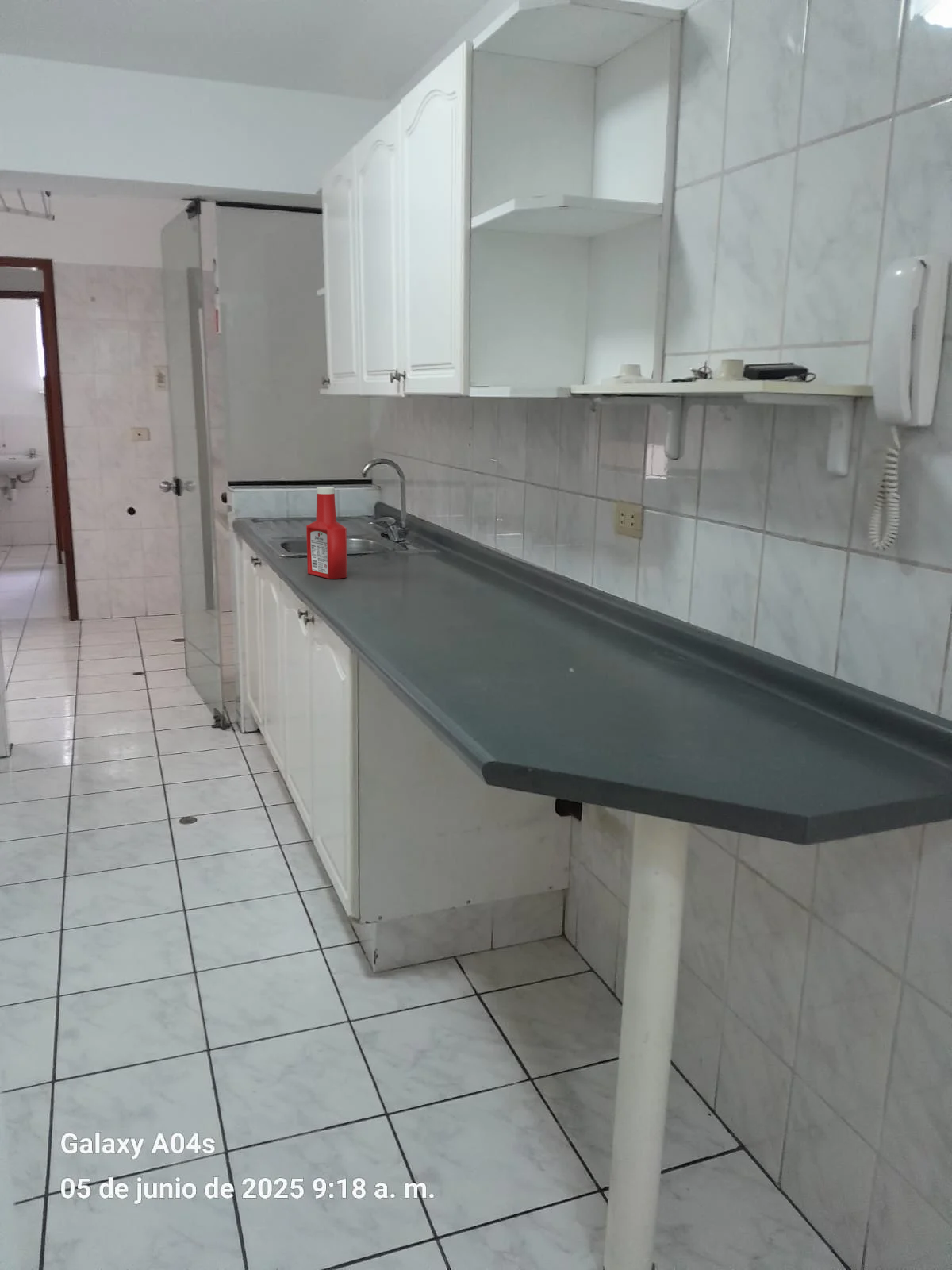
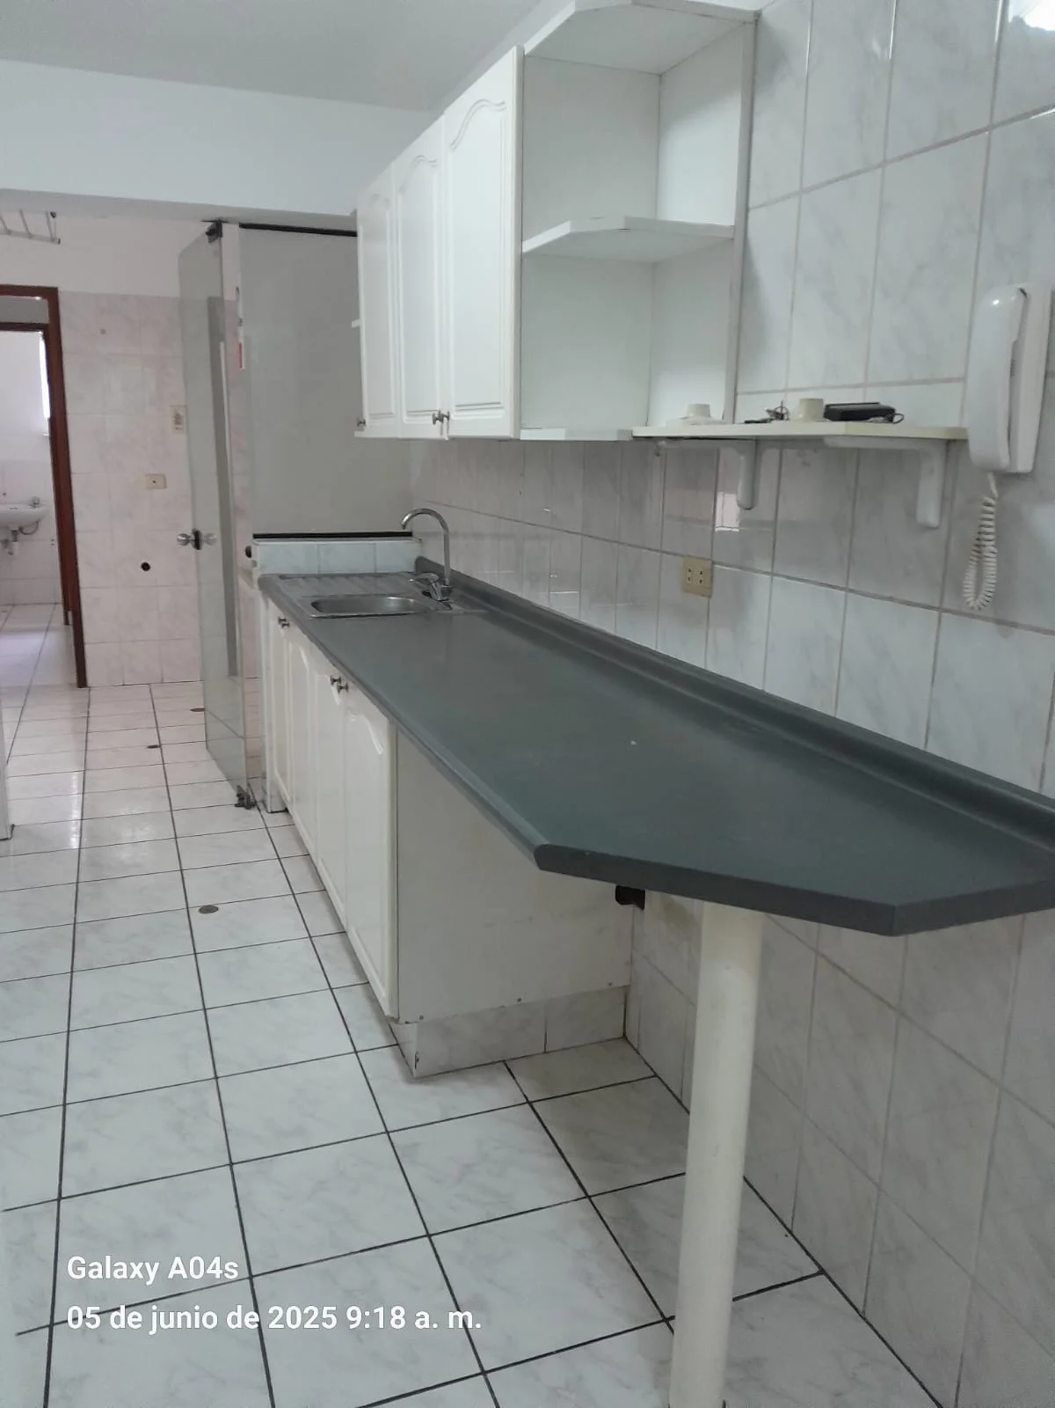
- soap bottle (326, 531)
